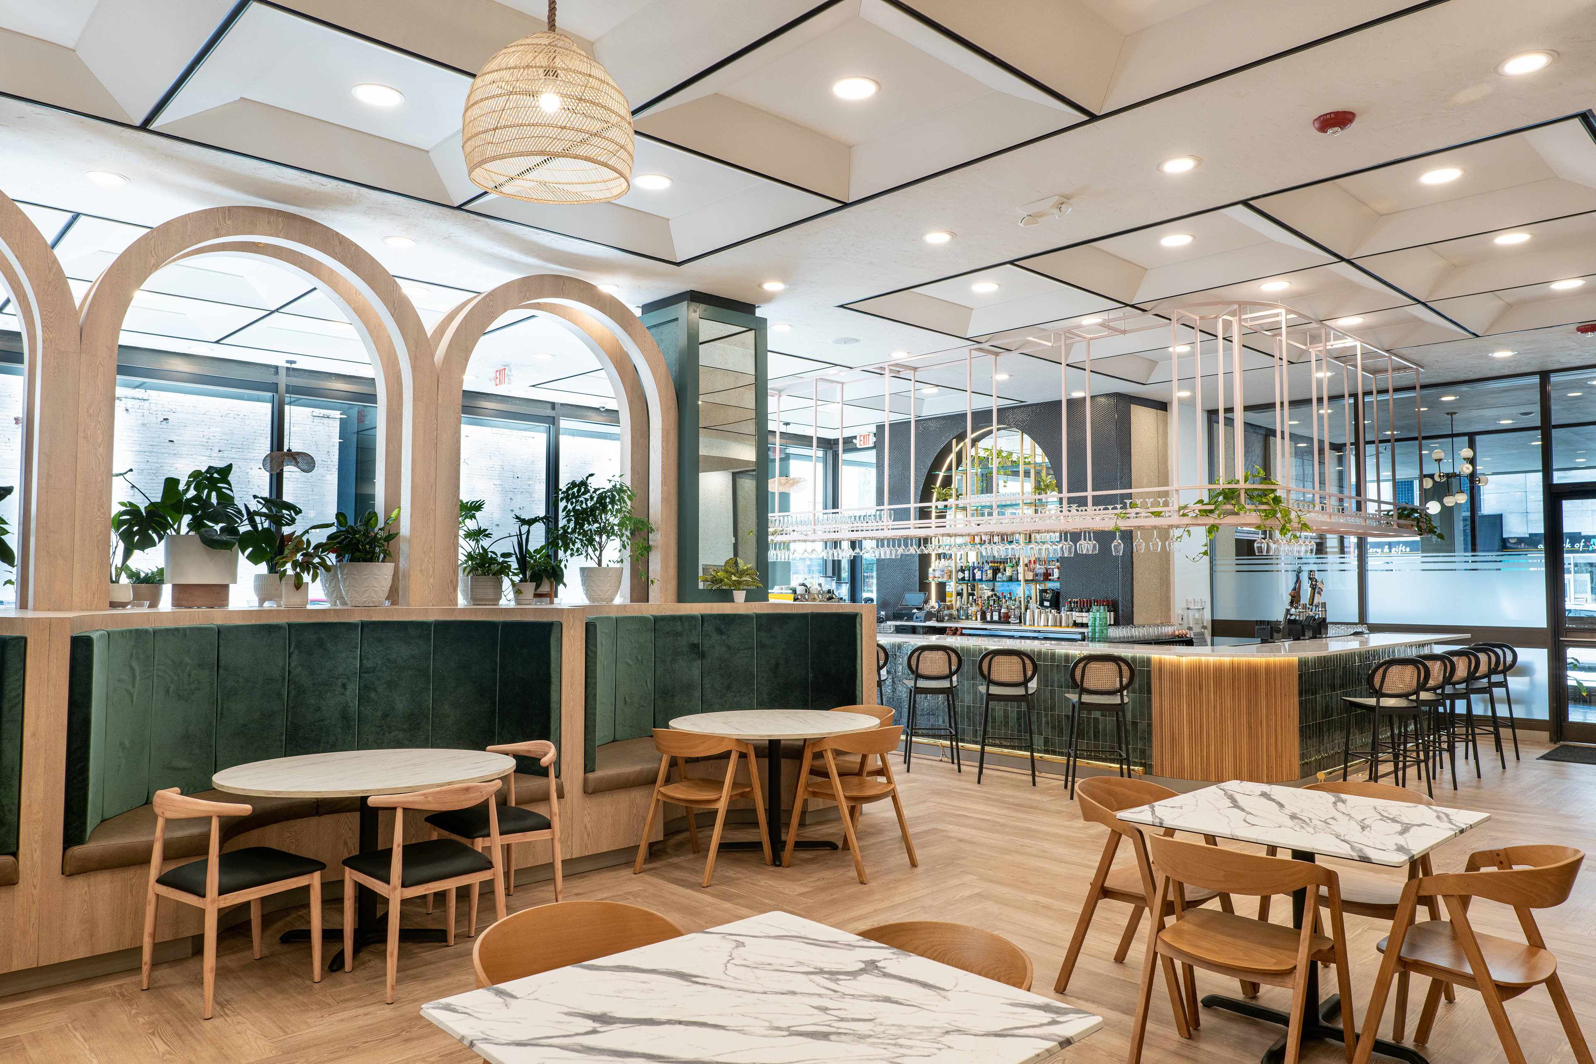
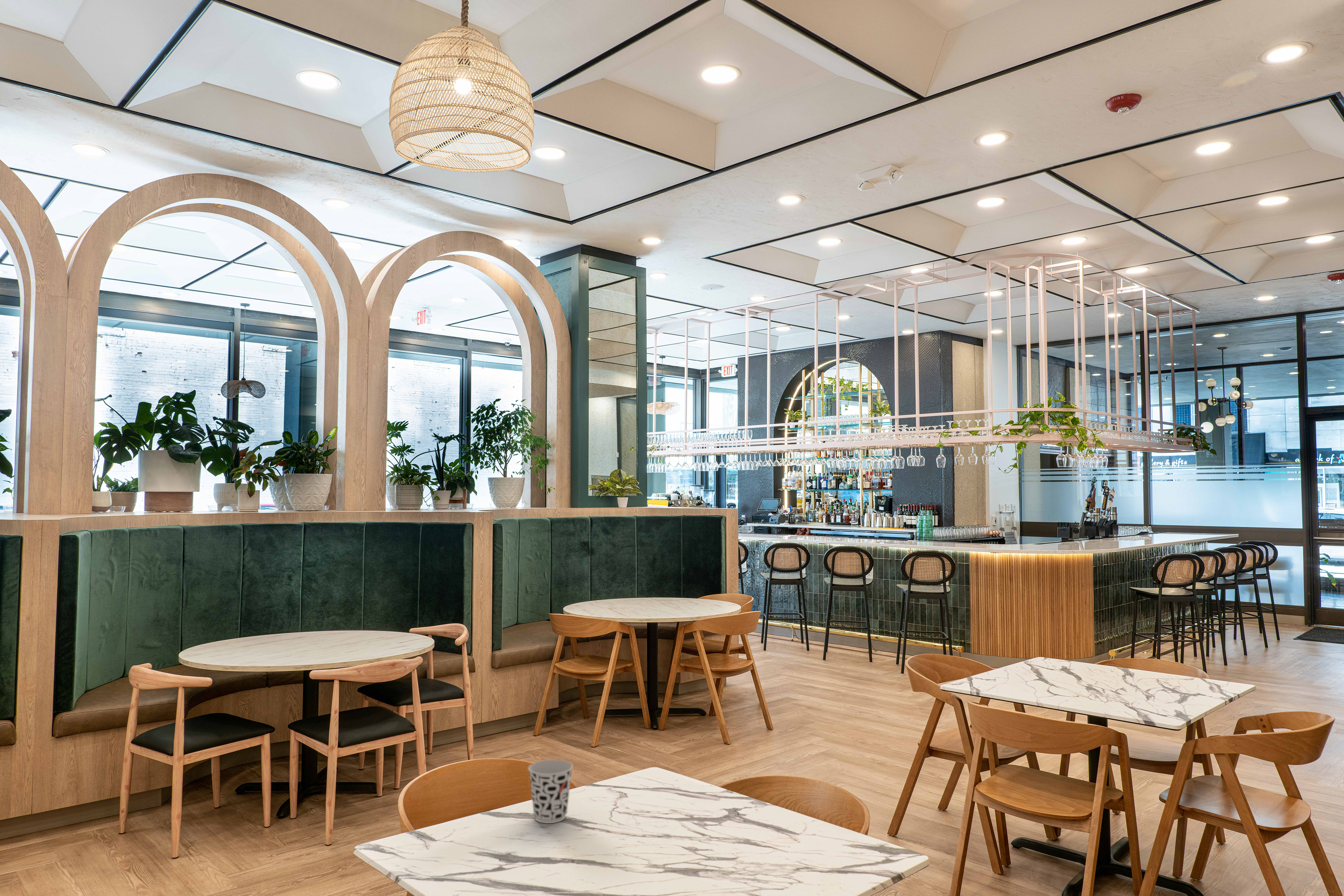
+ cup (550, 792)
